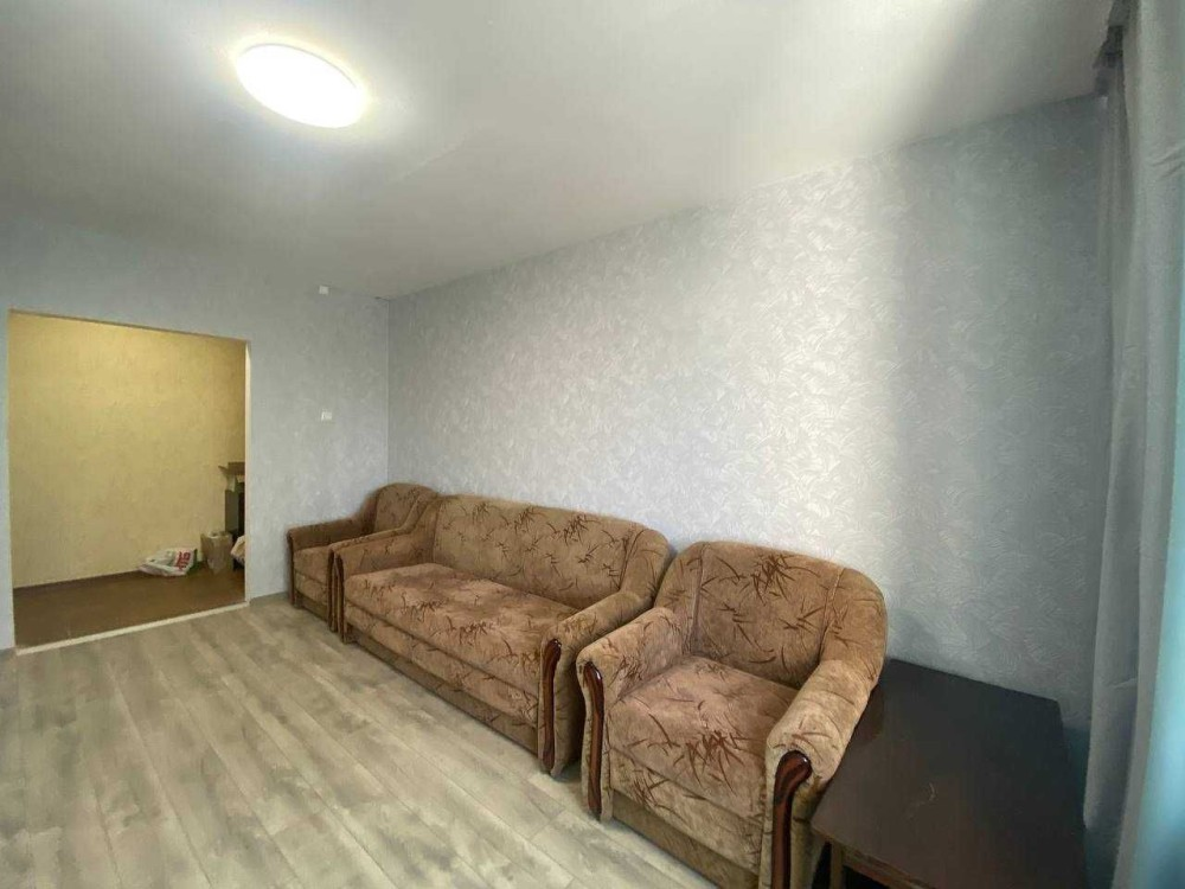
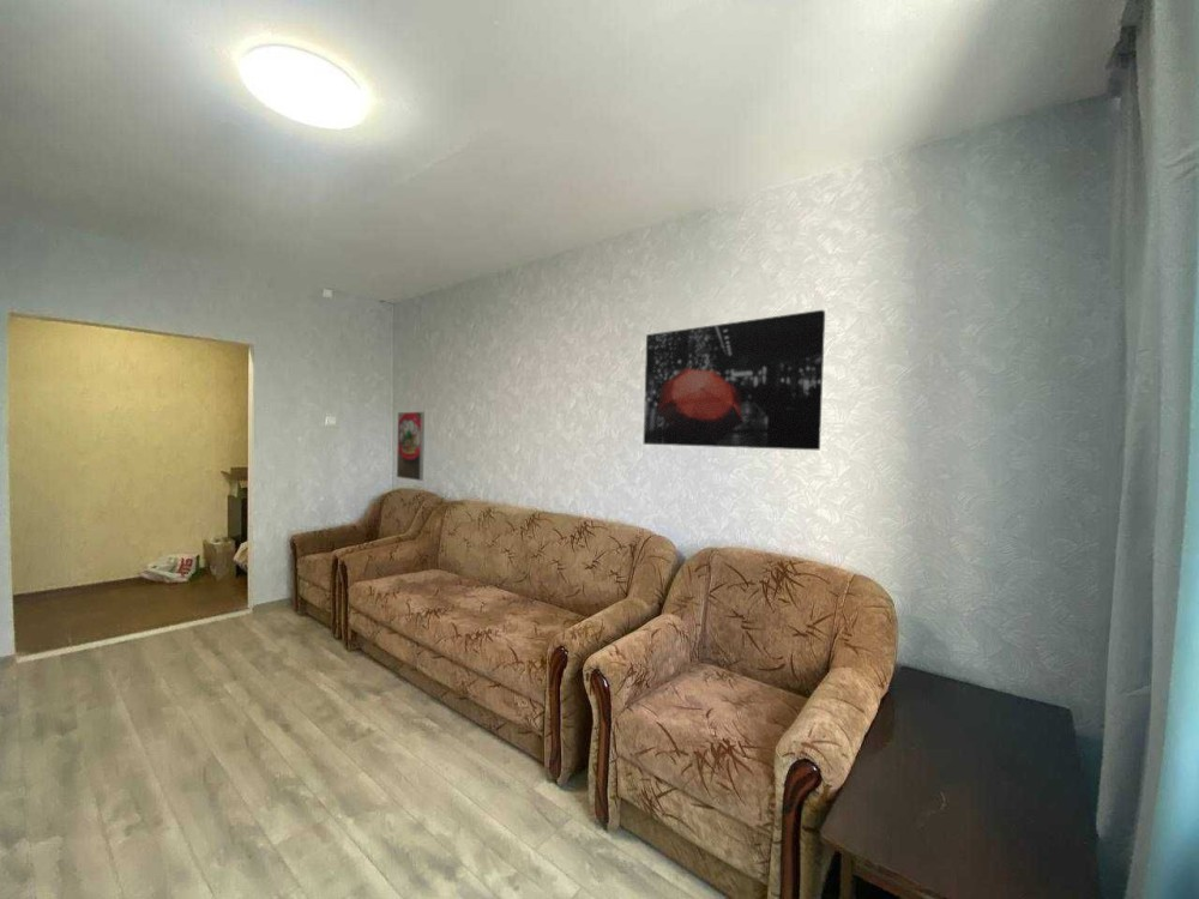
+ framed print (410, 445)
+ wall art (723, 385)
